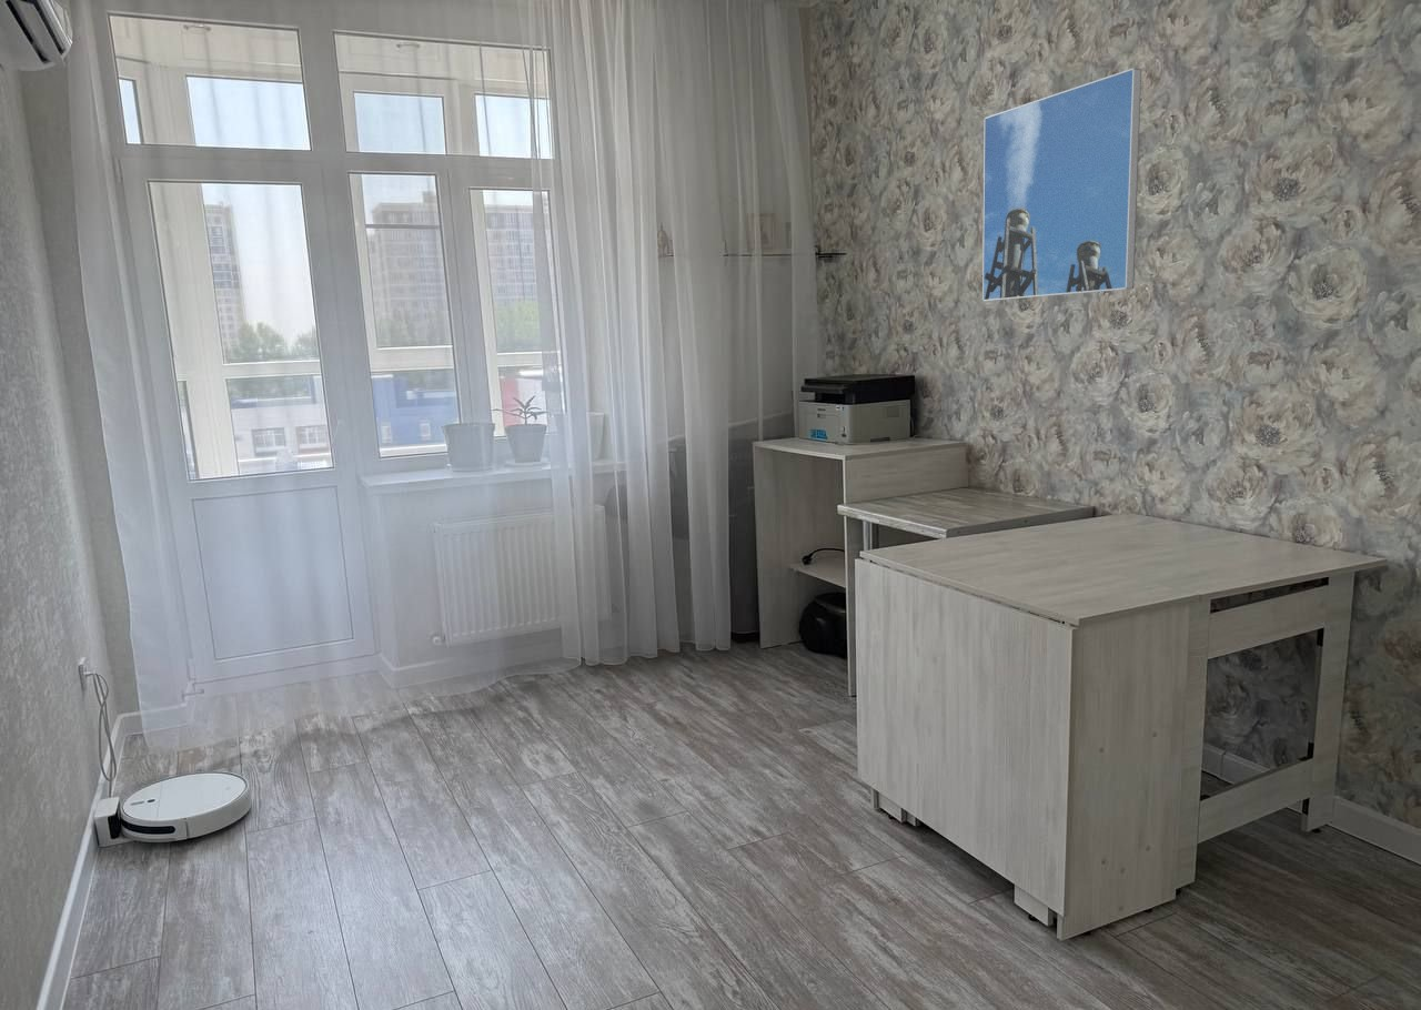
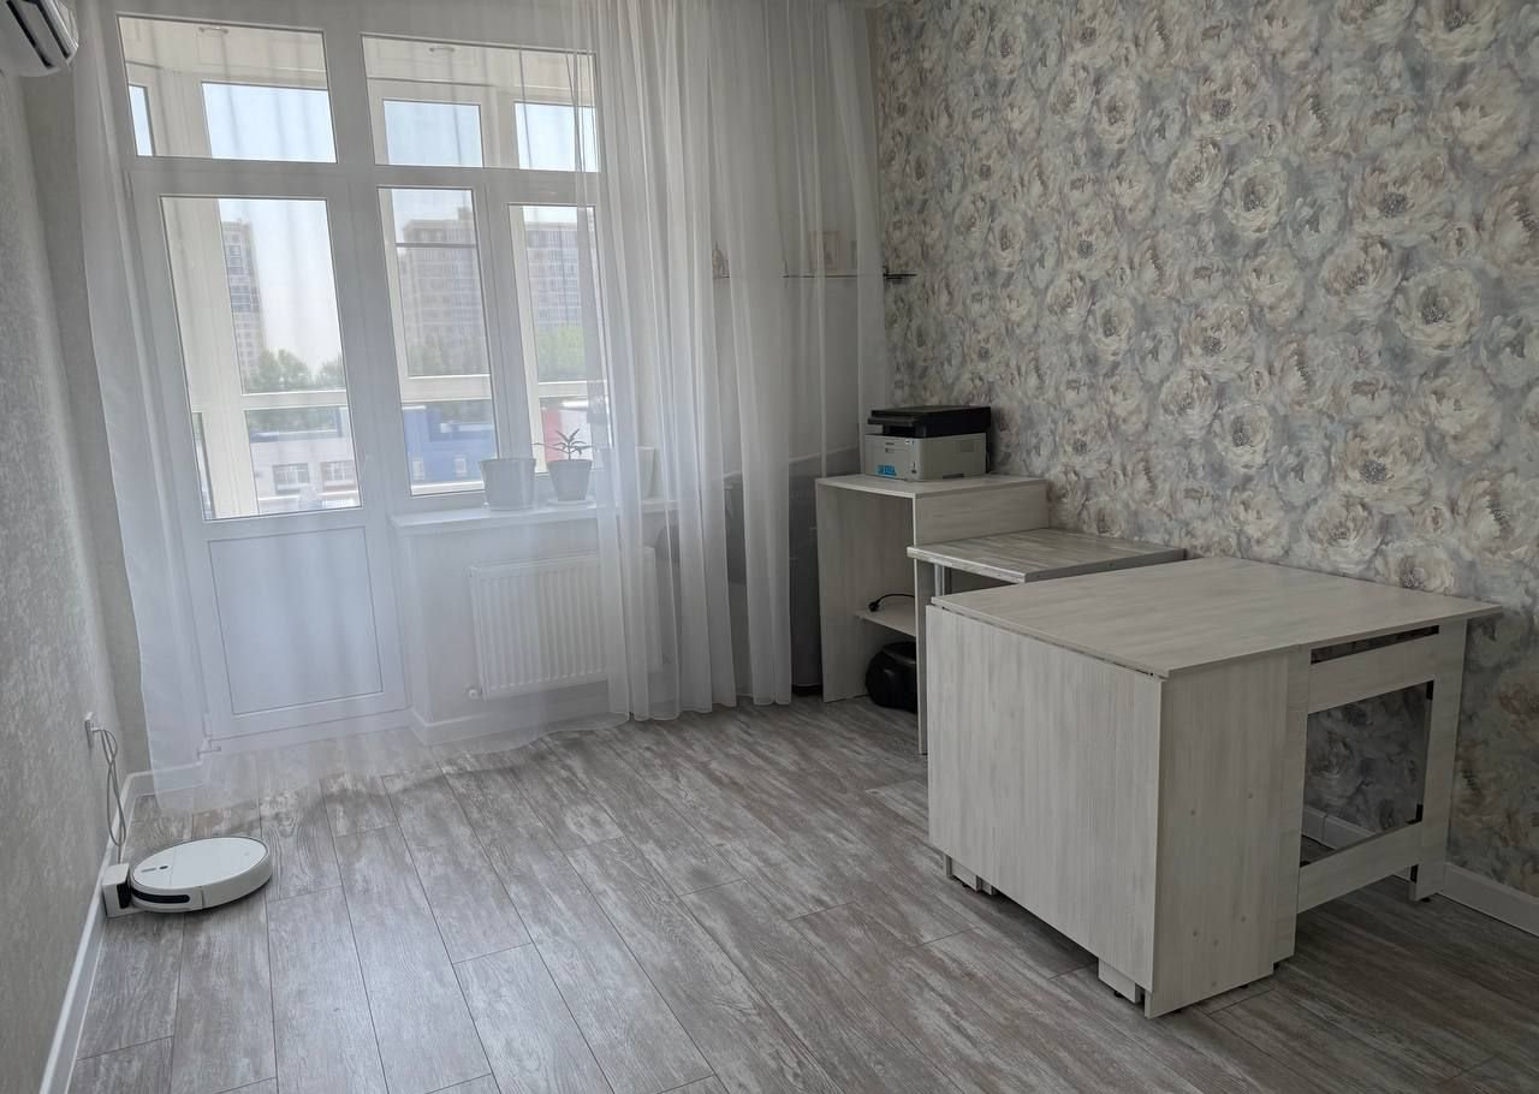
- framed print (1054, 196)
